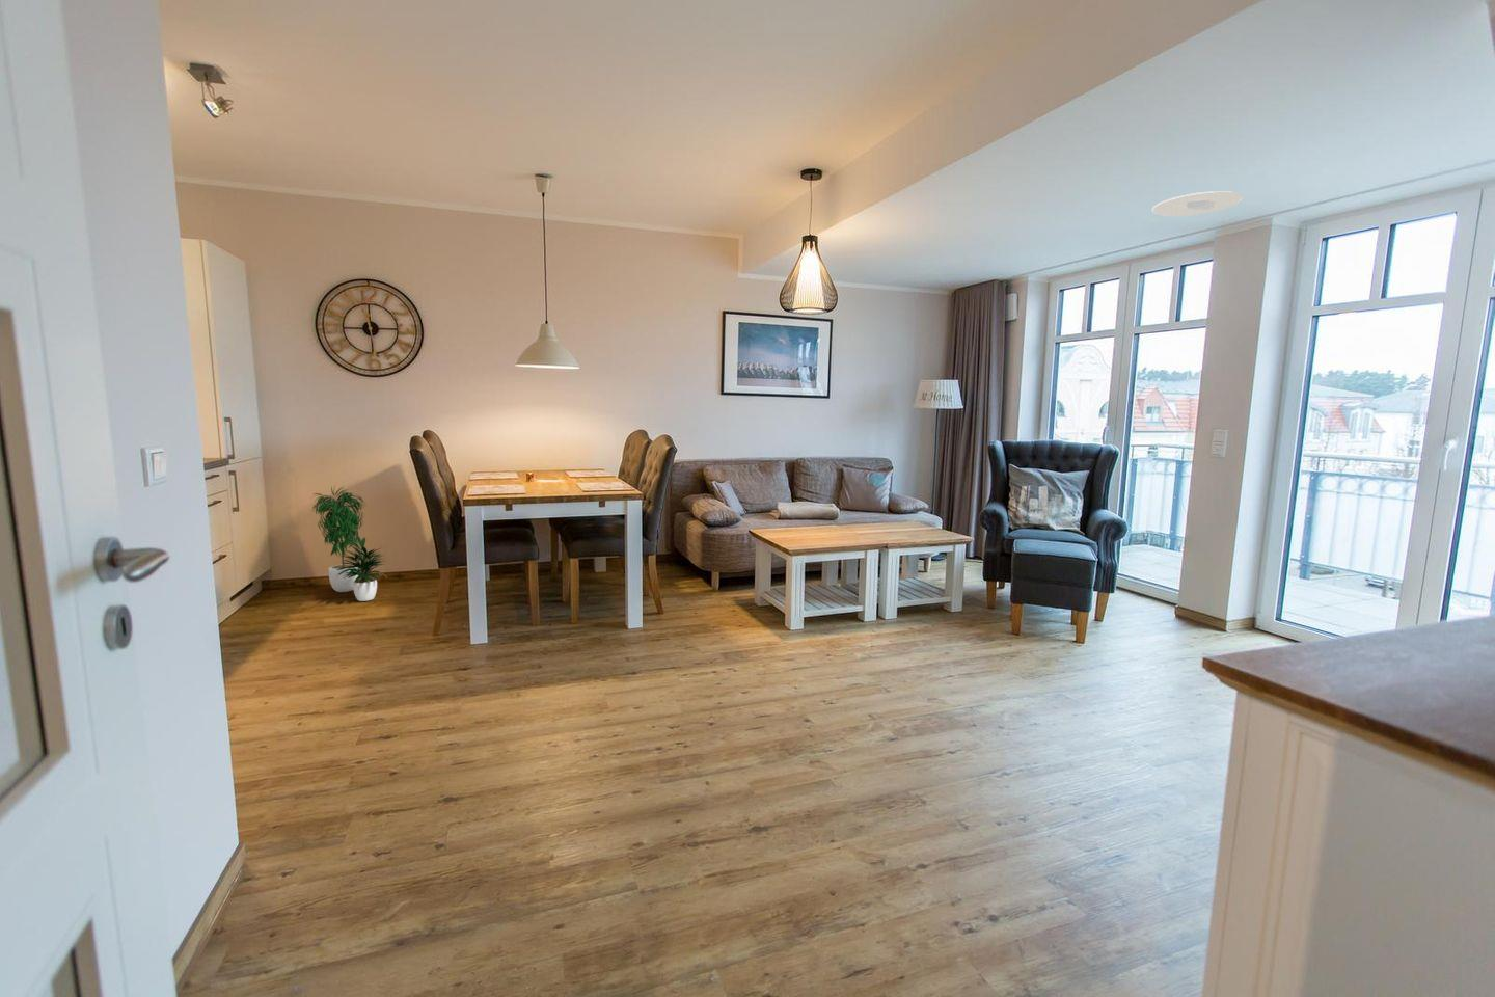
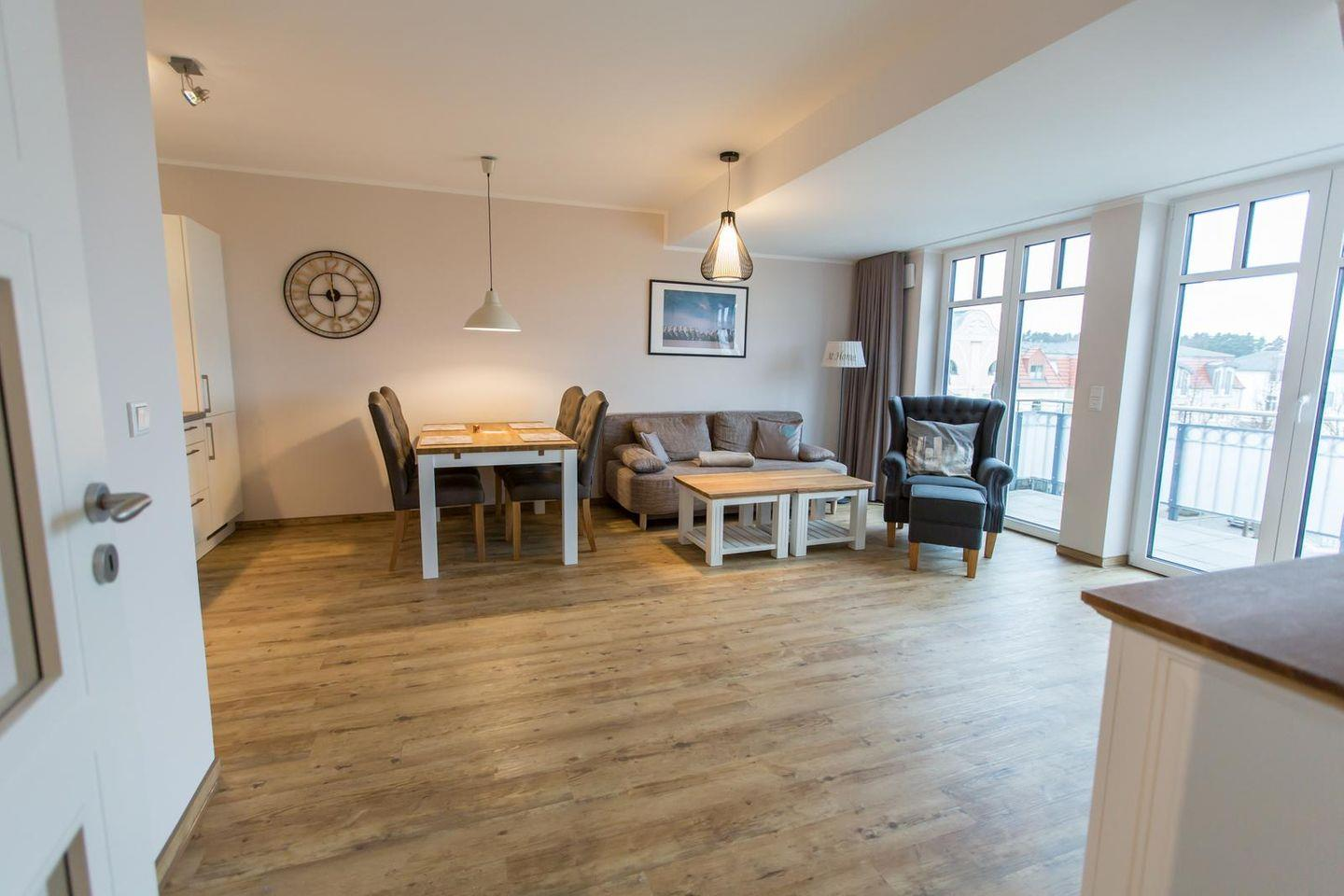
- recessed light (1196, 199)
- potted plant (349, 540)
